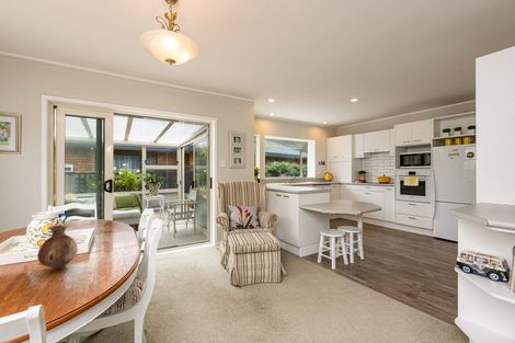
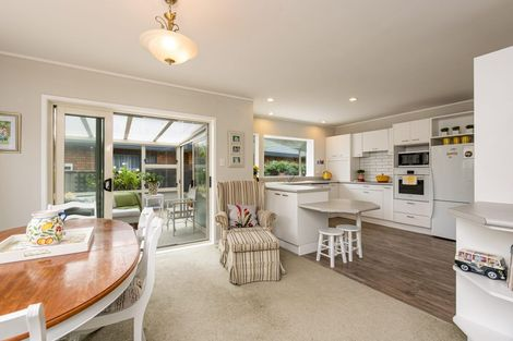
- vase (58, 247)
